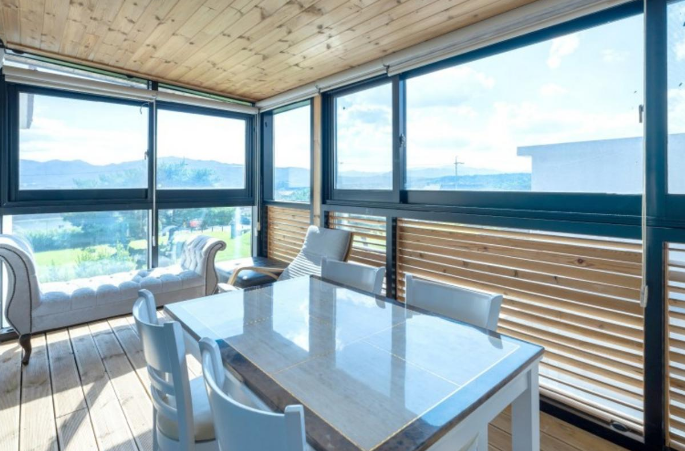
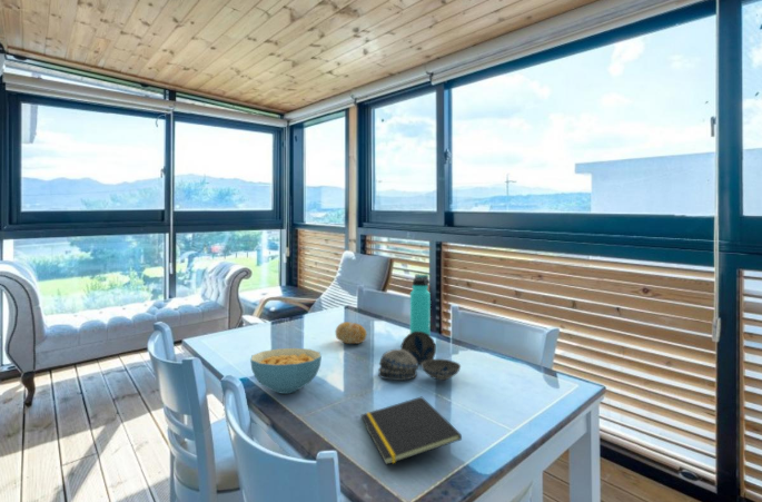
+ notepad (406, 425)
+ decorative bowl (415, 355)
+ cereal bowl (286, 373)
+ thermos bottle (419, 307)
+ fruit (350, 332)
